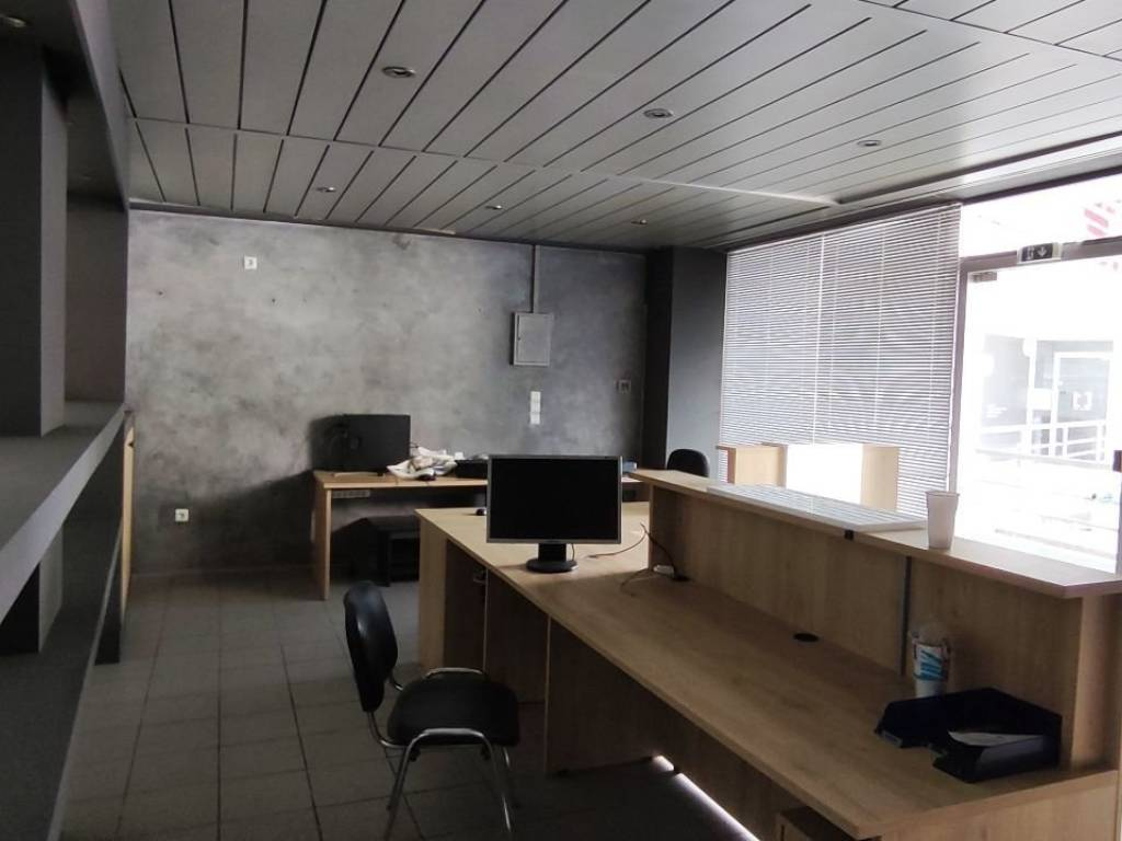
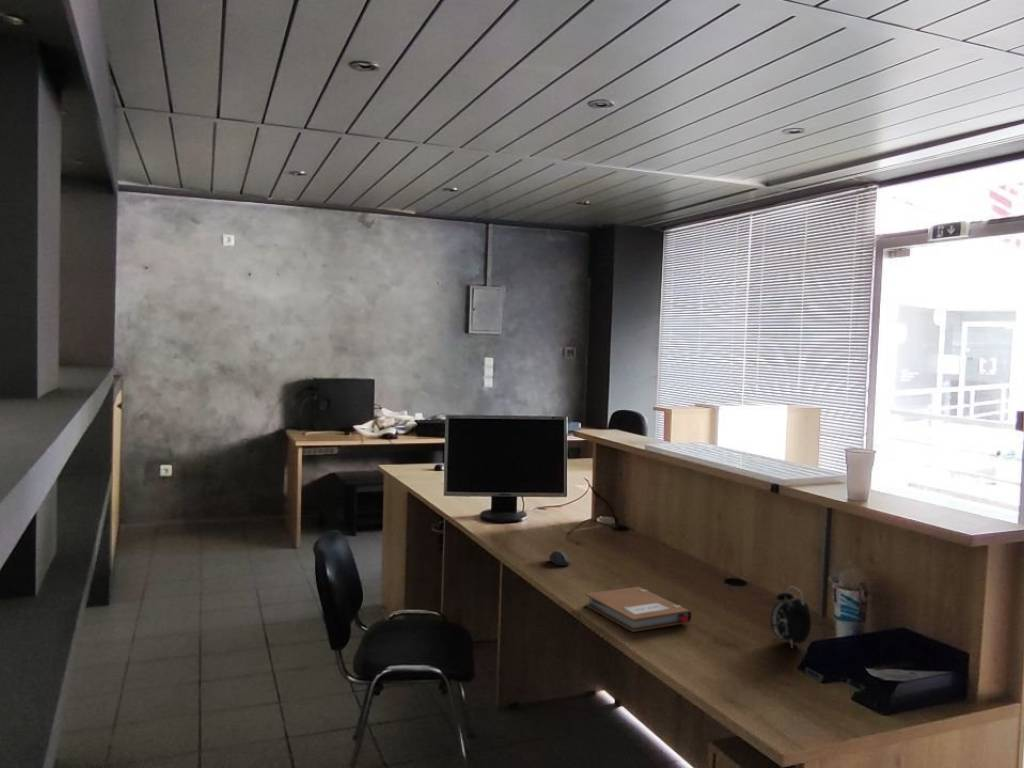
+ notebook (638, 608)
+ computer mouse (559, 557)
+ alarm clock (790, 615)
